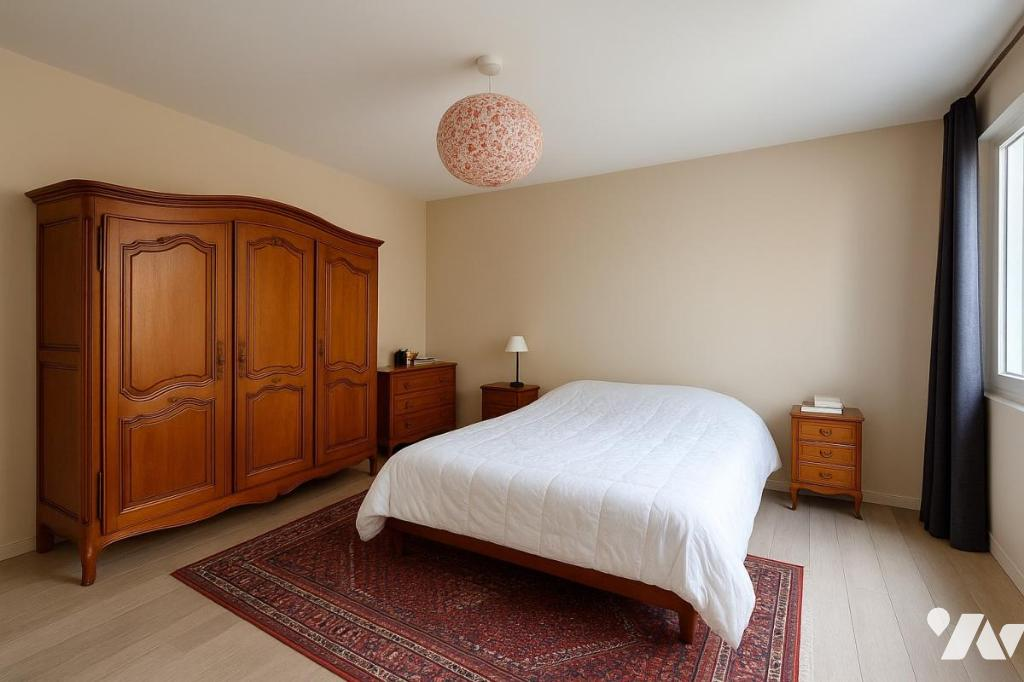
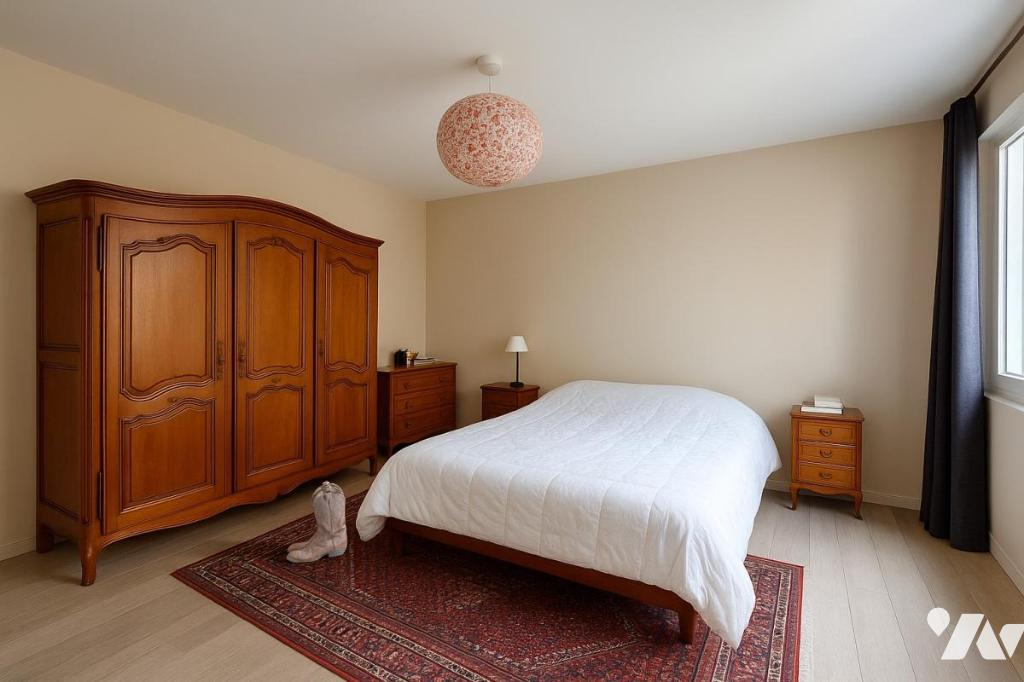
+ boots (316, 519)
